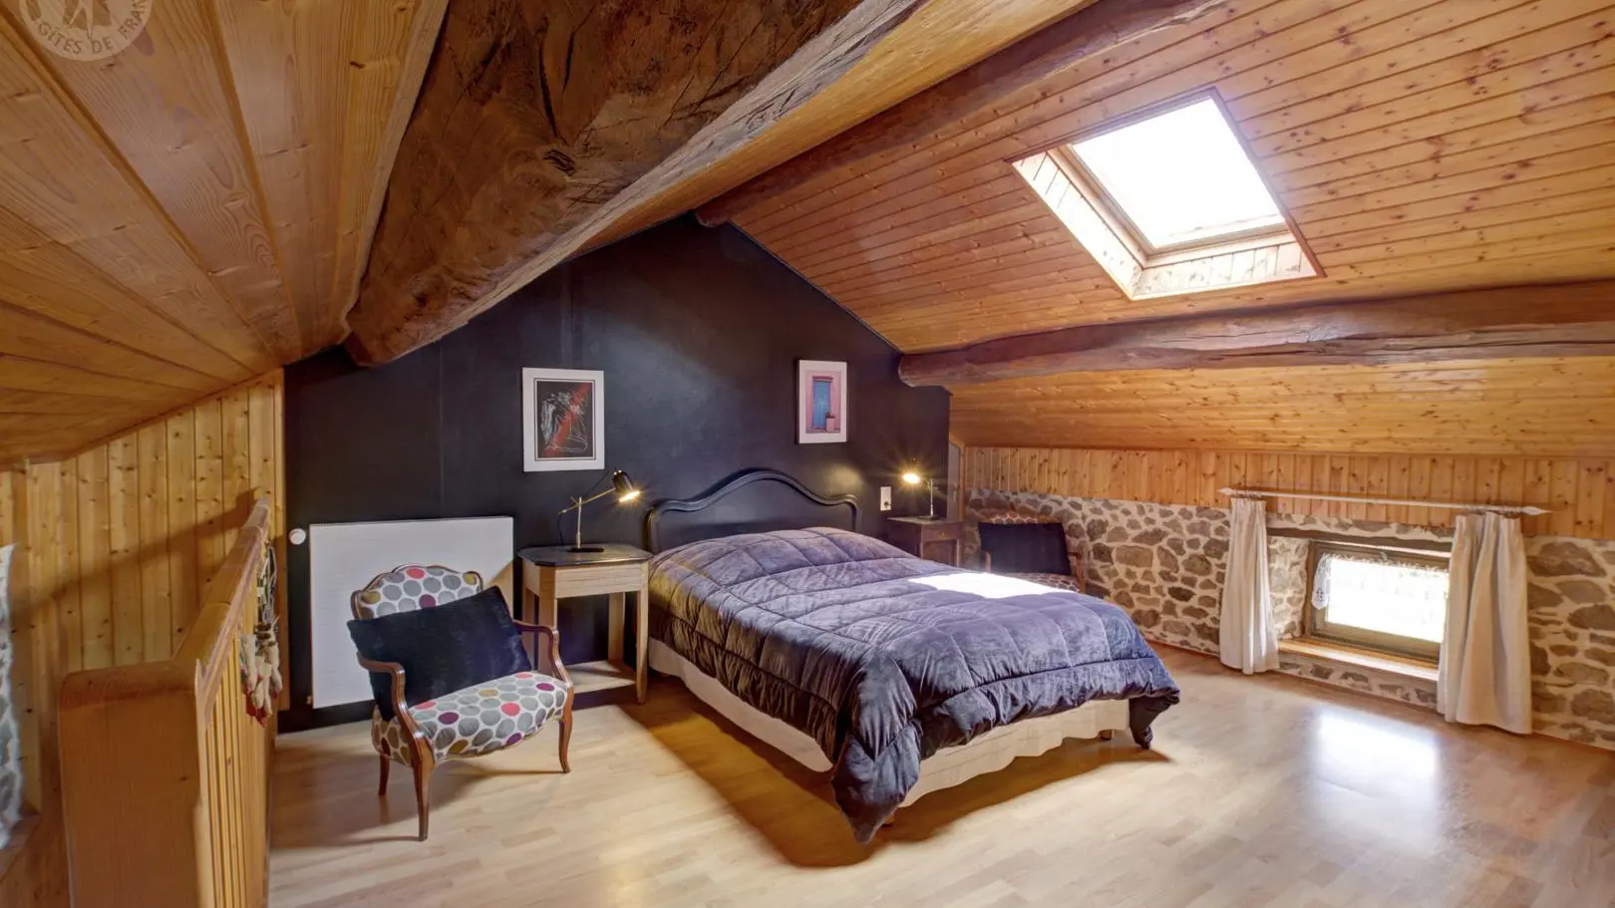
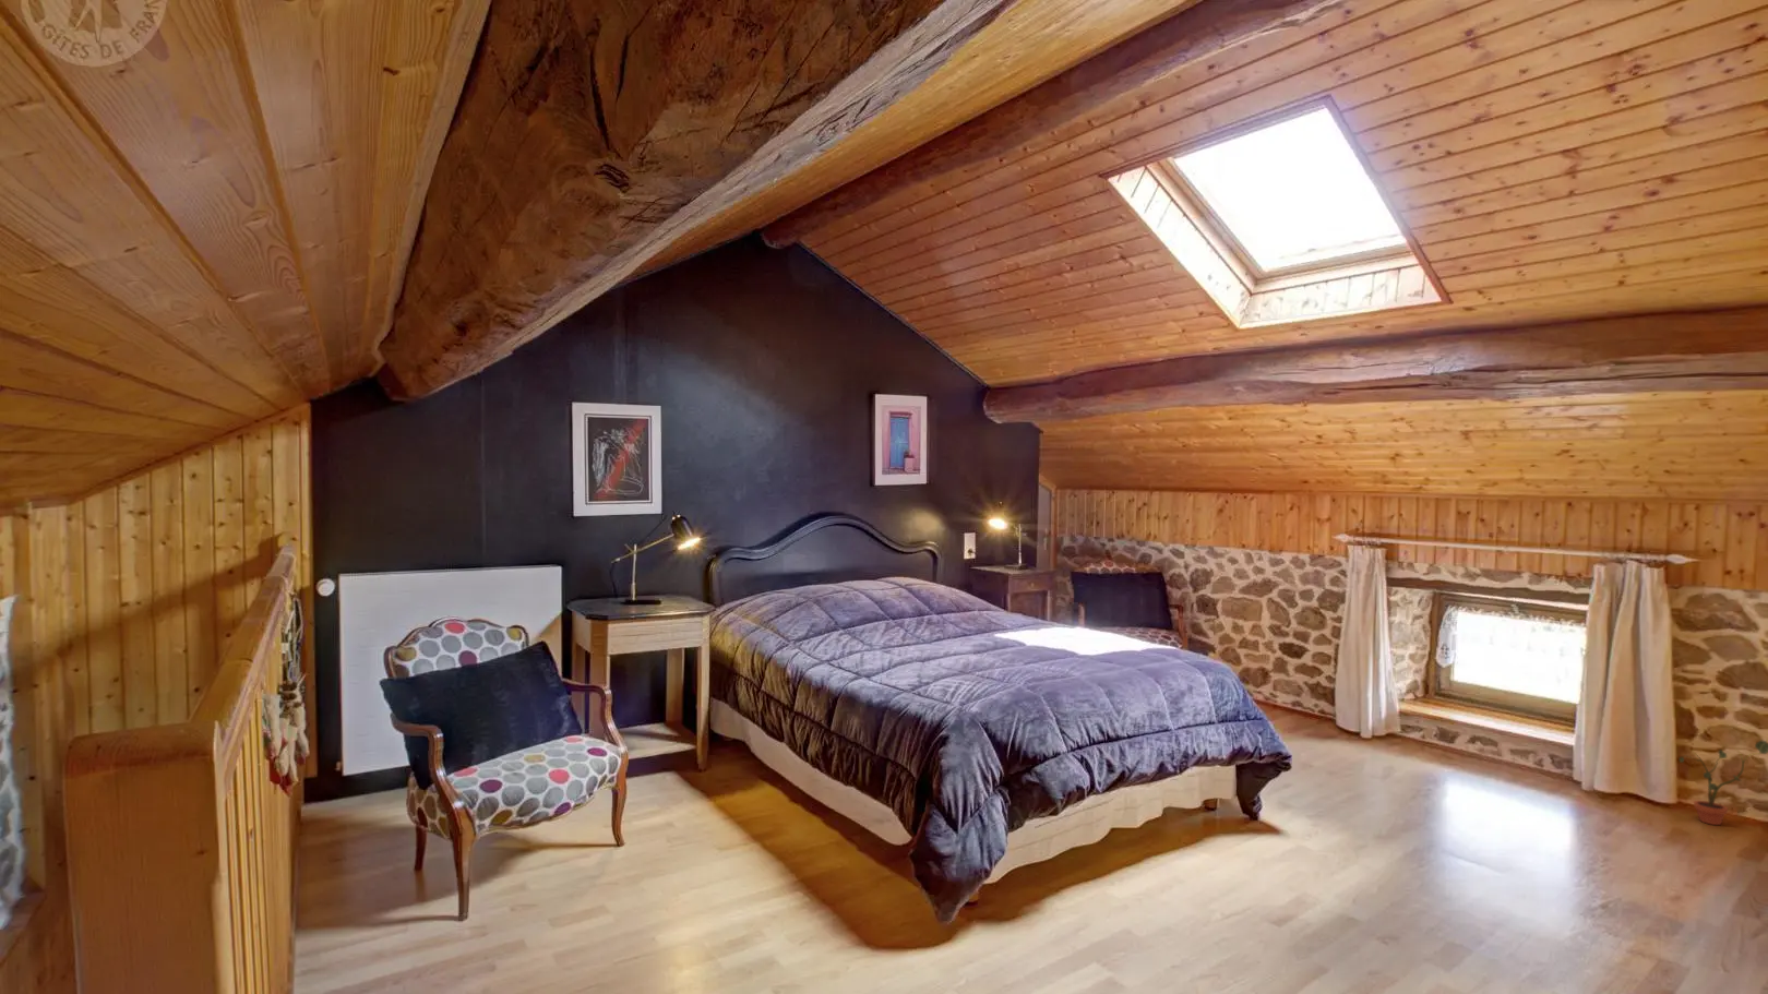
+ potted plant (1722, 783)
